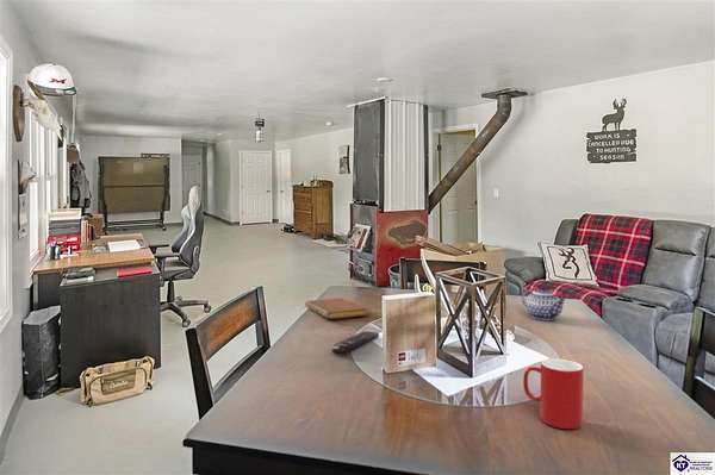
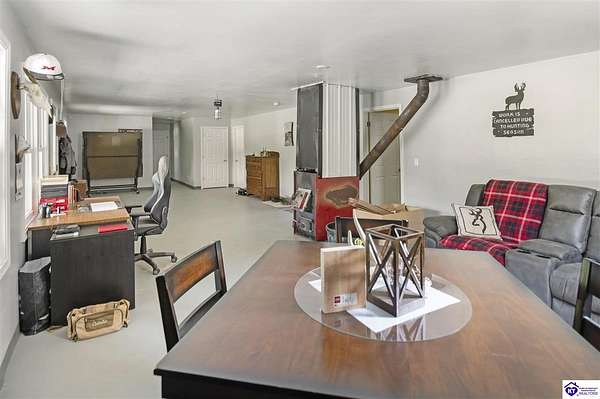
- remote control (356, 340)
- notebook (335, 307)
- teapot (542, 301)
- cup (553, 389)
